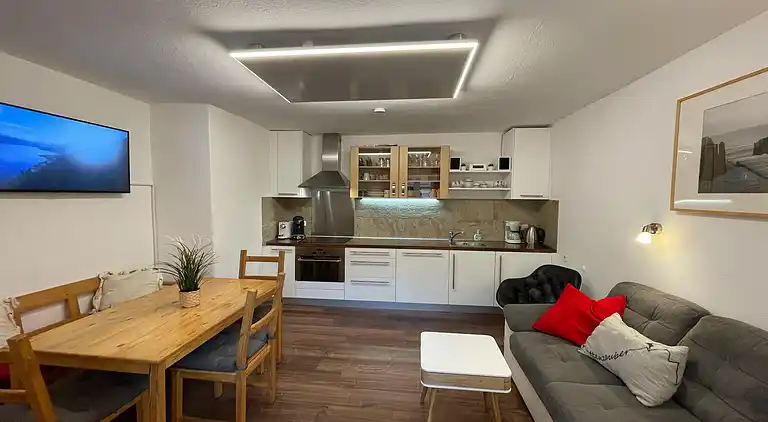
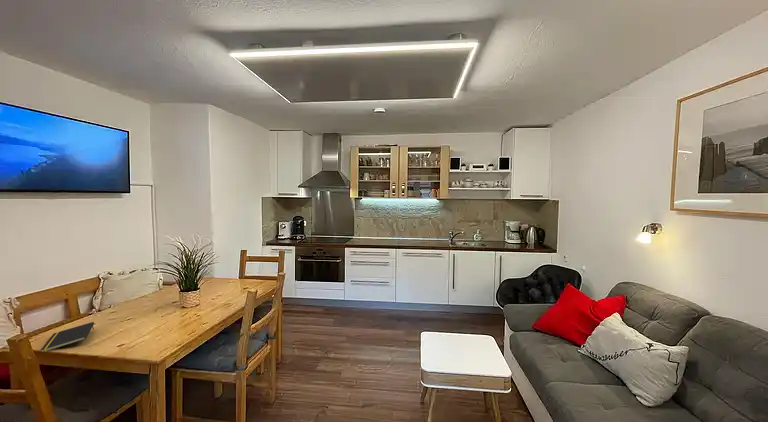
+ notepad (69, 336)
